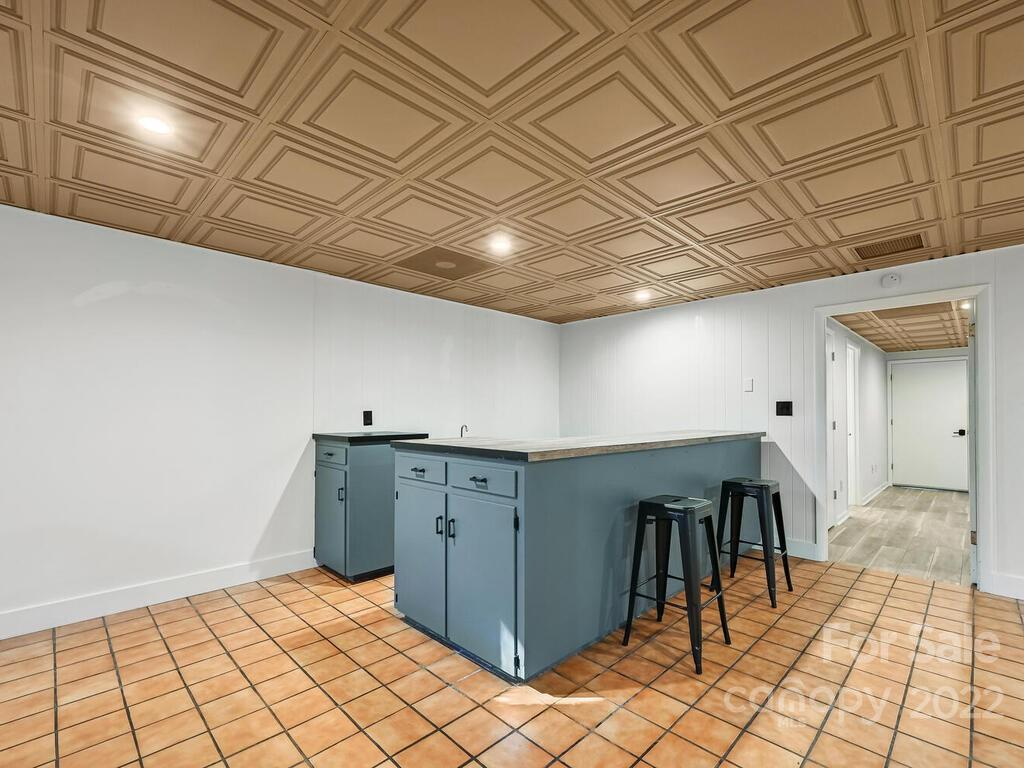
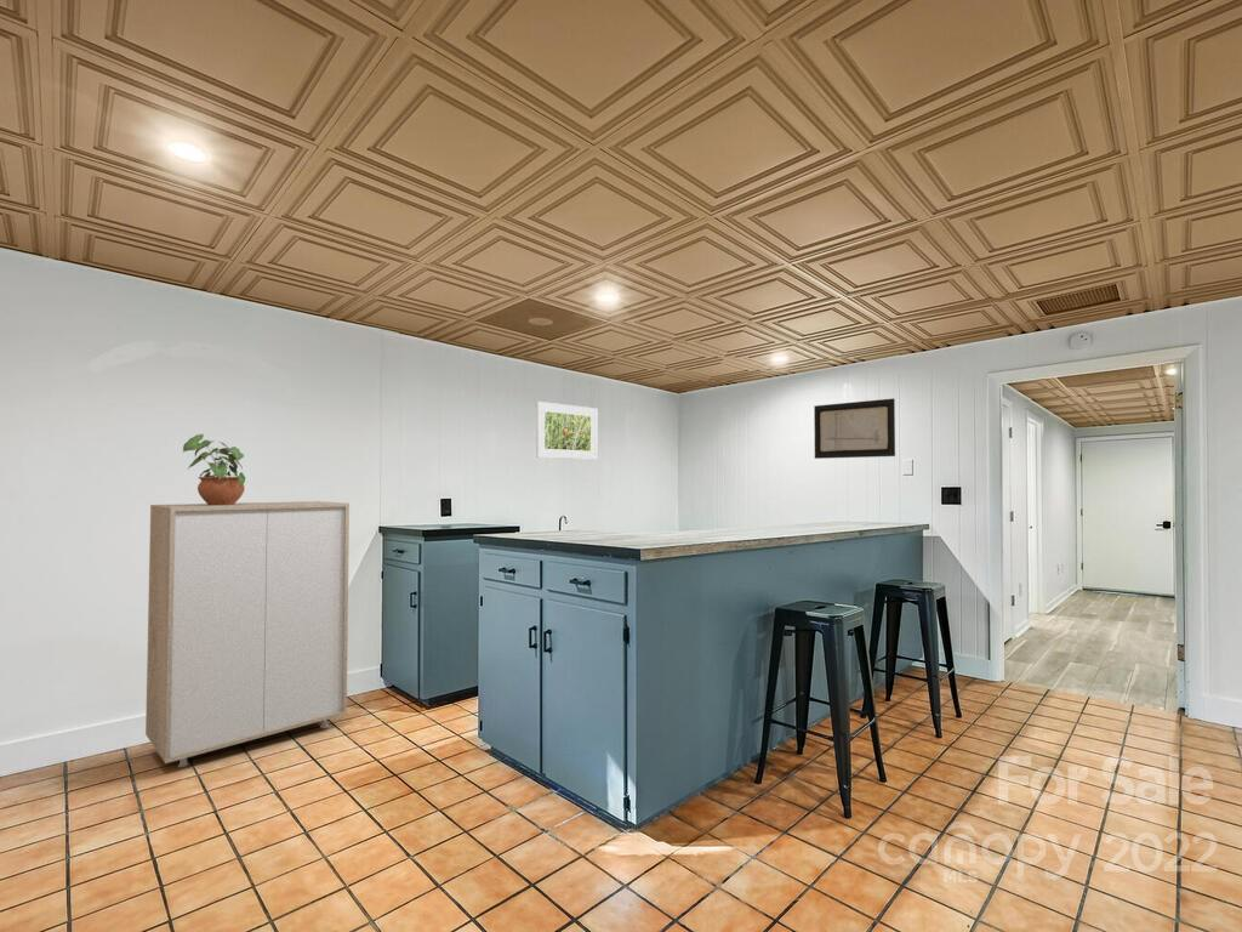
+ storage cabinet (251, 619)
+ potted plant (213, 468)
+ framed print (568, 431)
+ wall art (853, 430)
